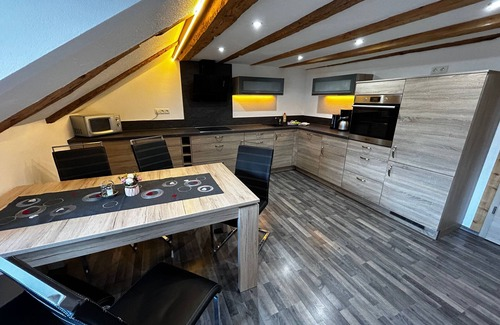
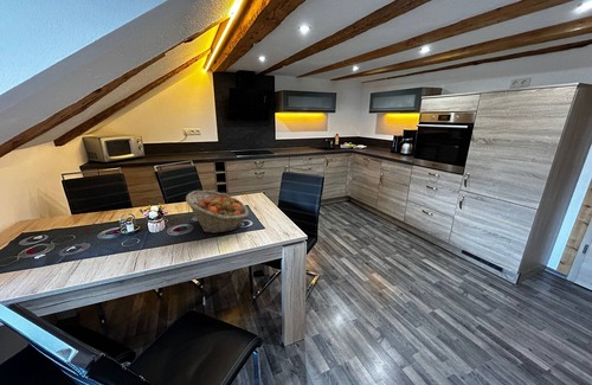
+ fruit basket (218, 208)
